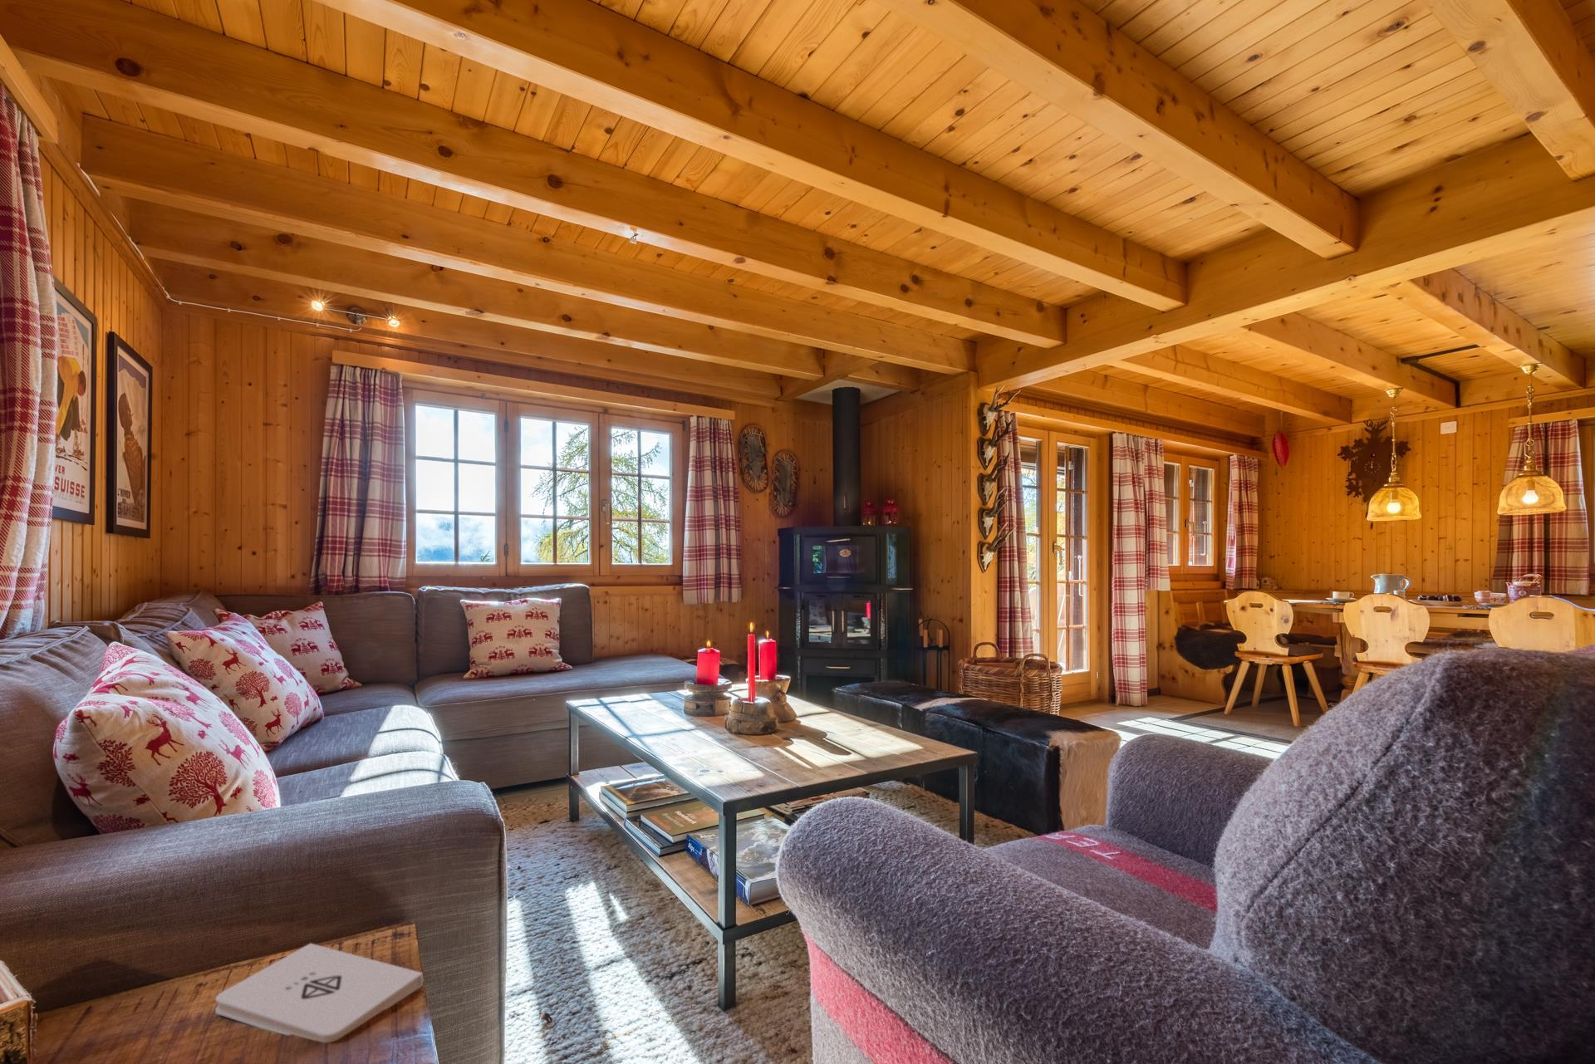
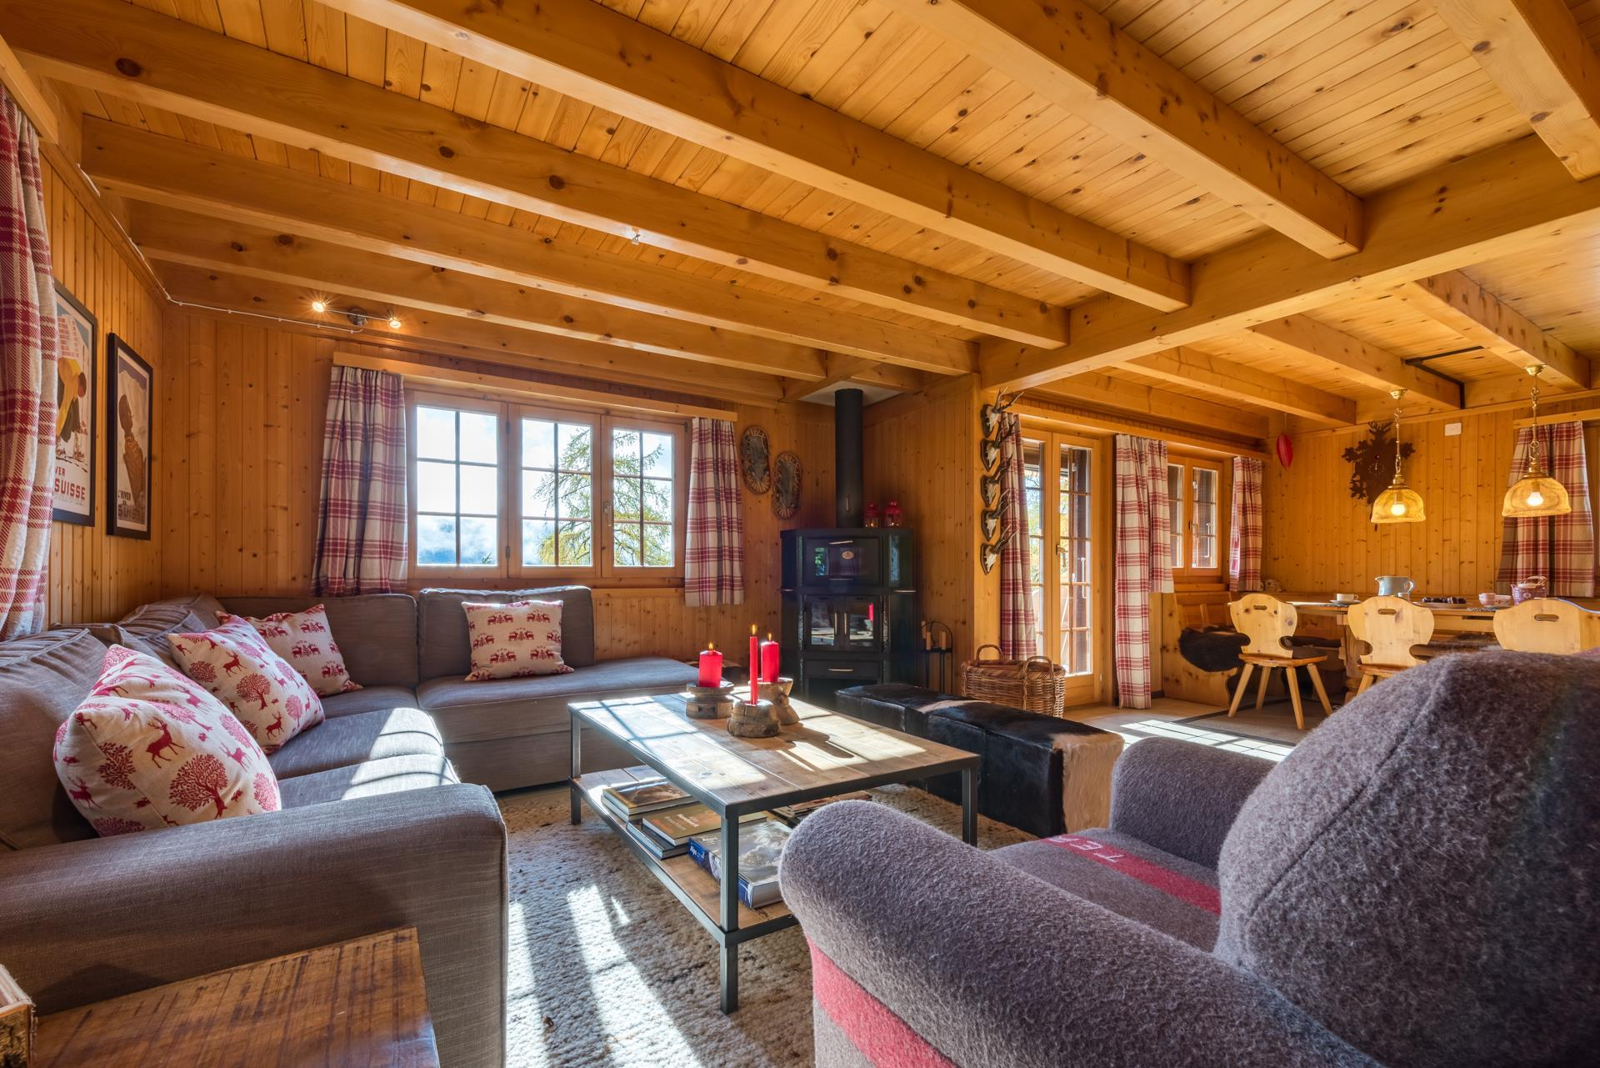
- notepad (319, 992)
